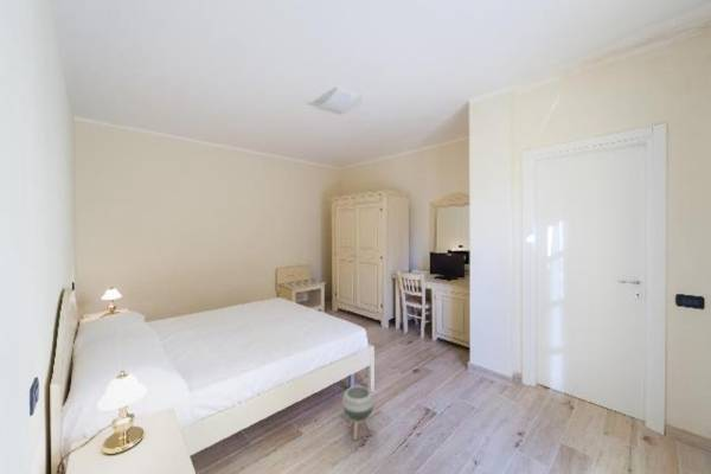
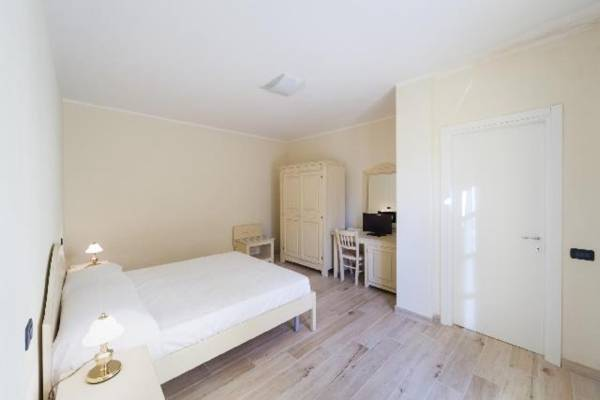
- planter (358, 411)
